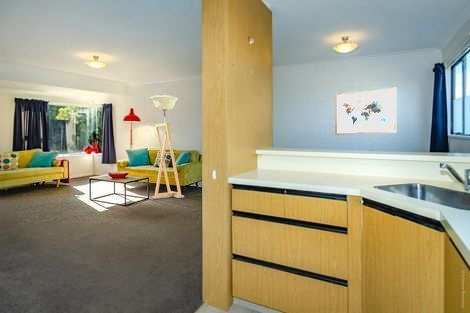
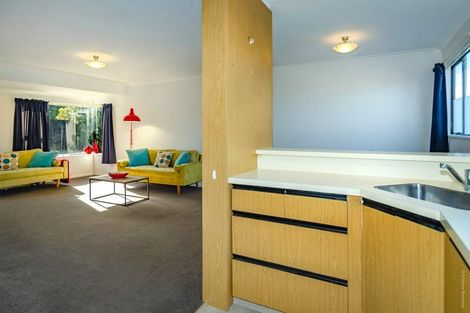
- wall art (364, 112)
- floor lamp (165, 147)
